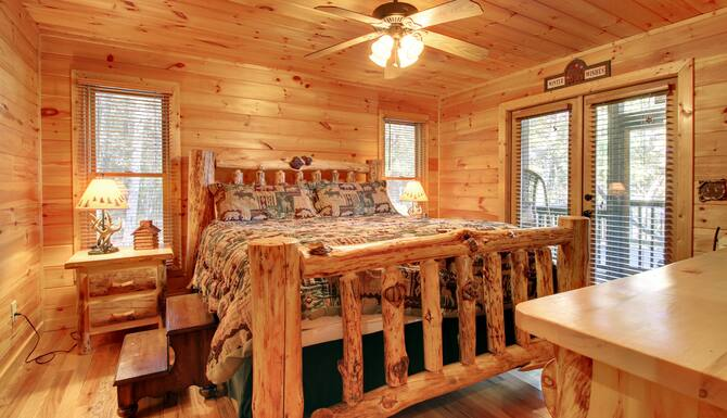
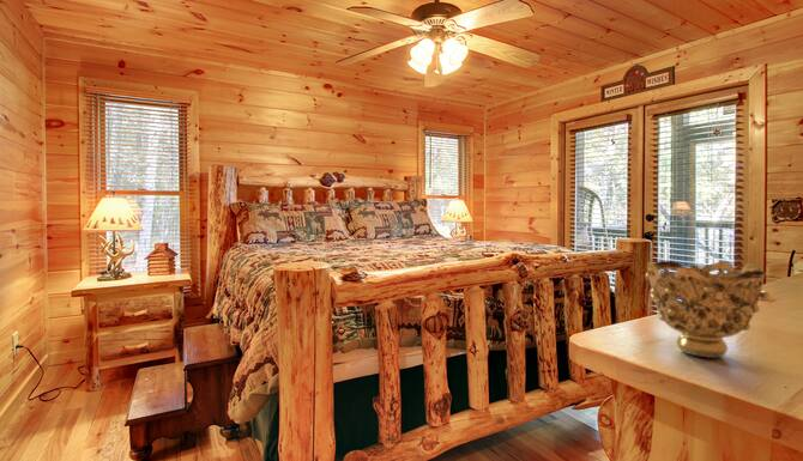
+ decorative bowl (701, 308)
